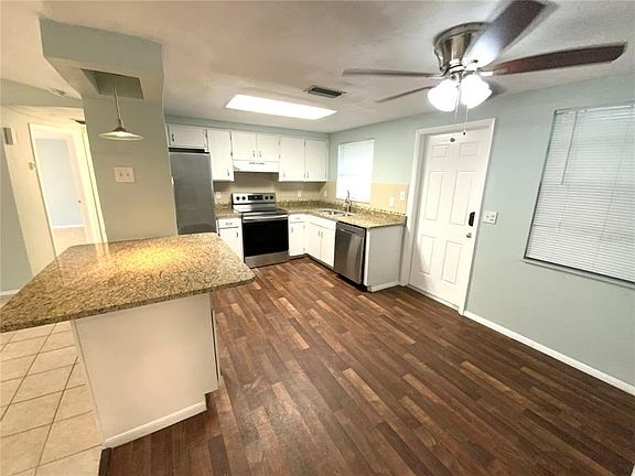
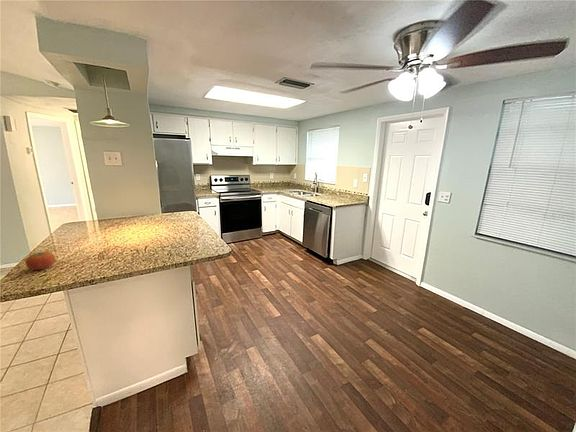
+ fruit (40, 260)
